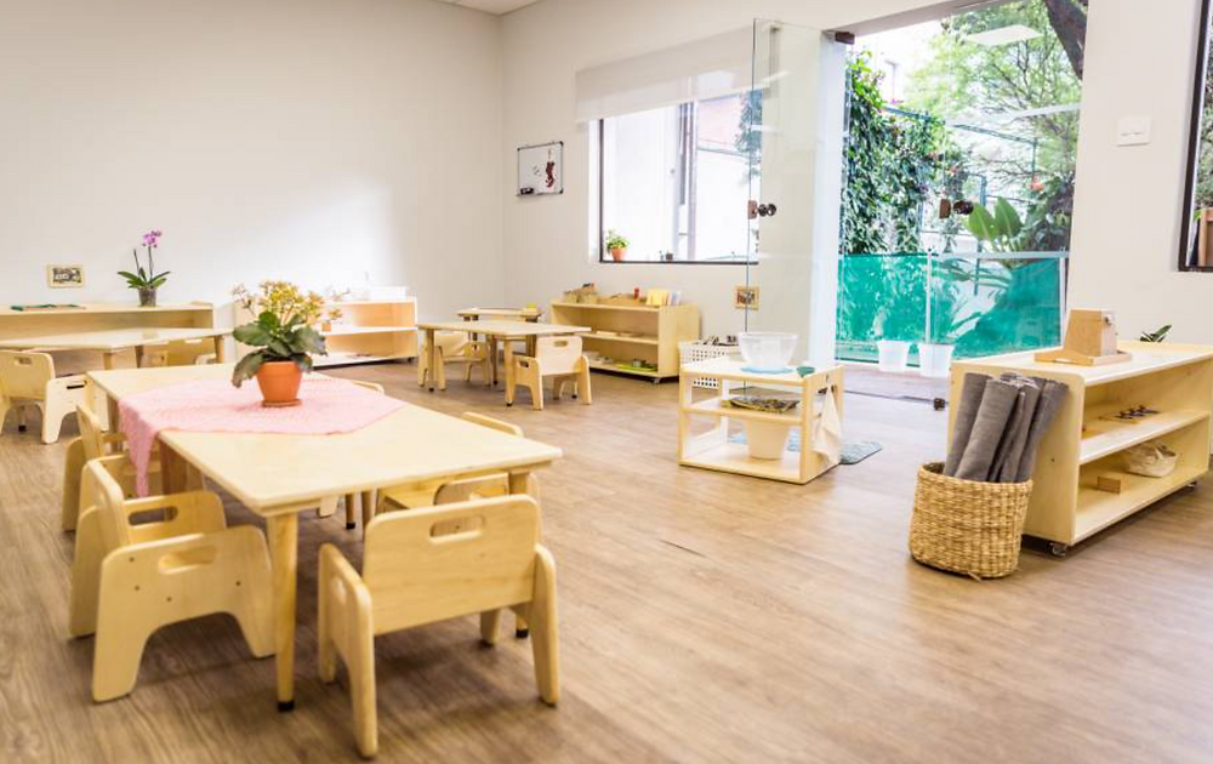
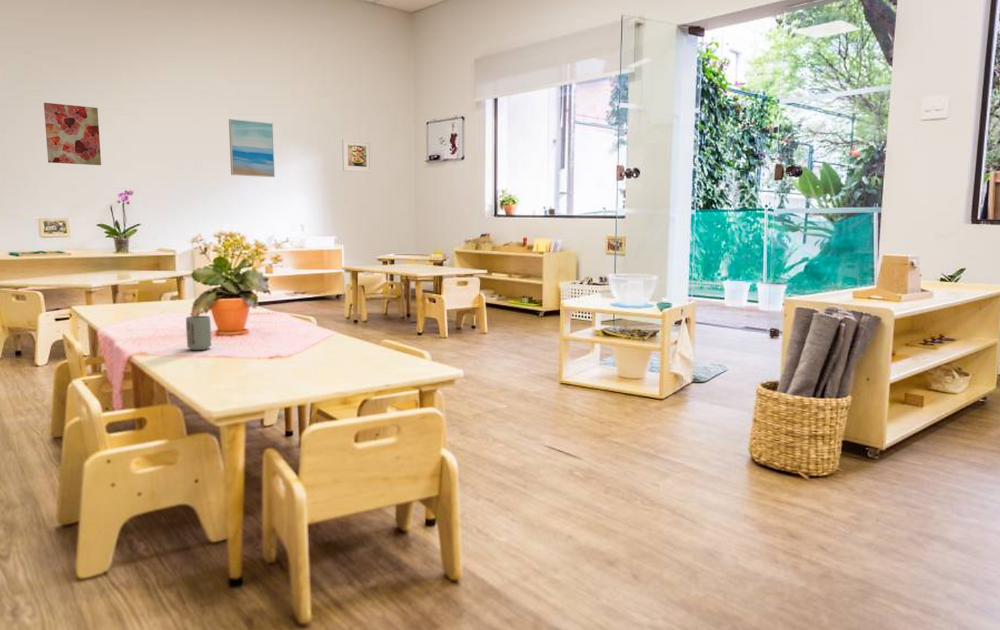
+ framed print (357, 156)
+ wall art (73, 134)
+ wall art (252, 148)
+ cup (198, 332)
